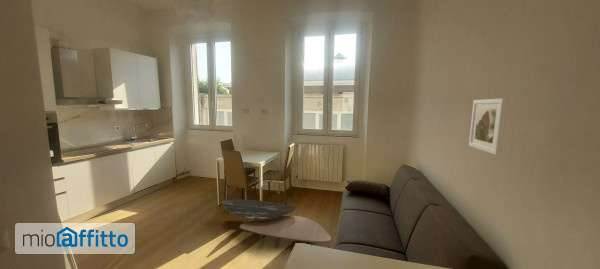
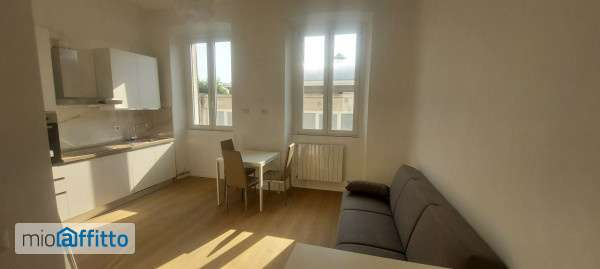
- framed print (485, 125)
- coffee table (269, 223)
